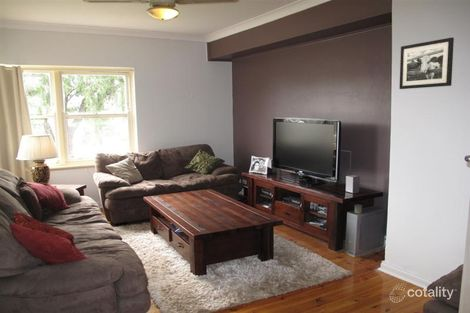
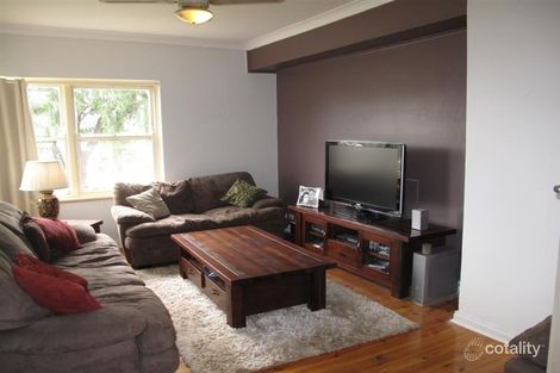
- picture frame (424, 65)
